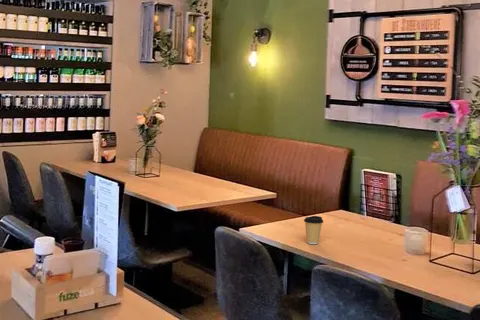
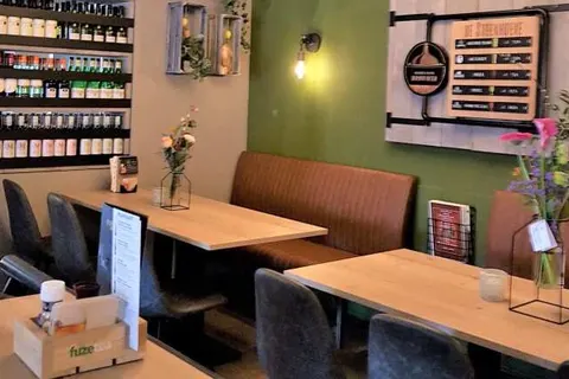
- coffee cup (313, 230)
